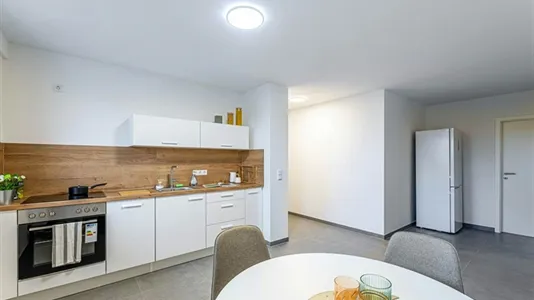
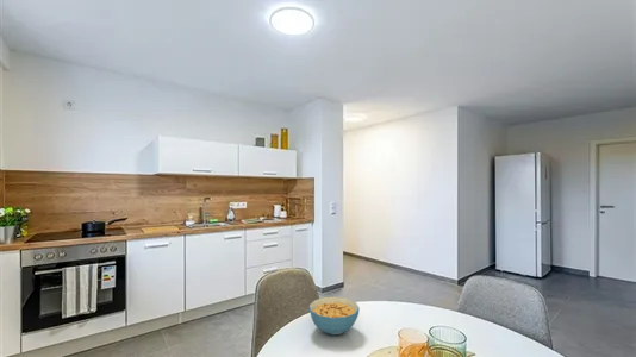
+ cereal bowl (333, 318)
